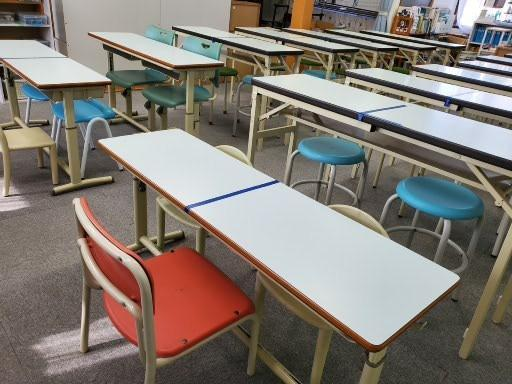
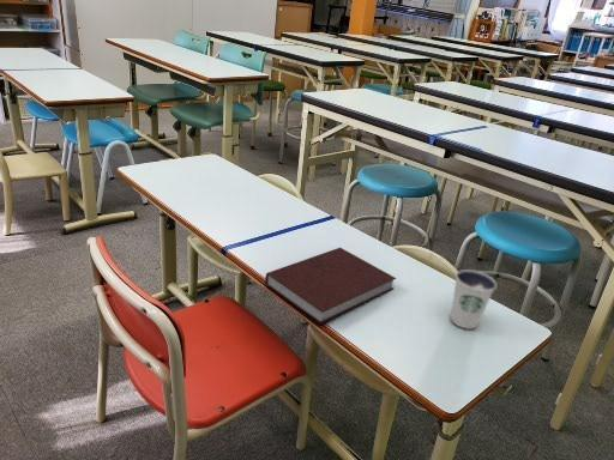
+ dixie cup (469, 301)
+ notebook (331, 280)
